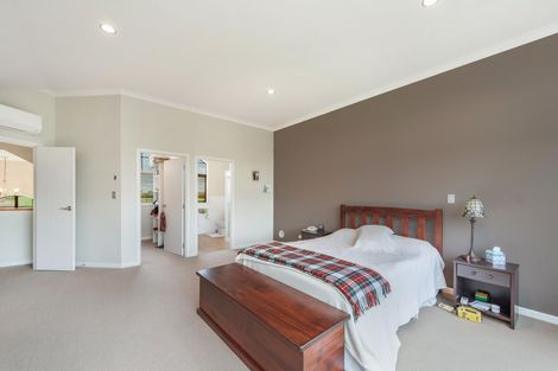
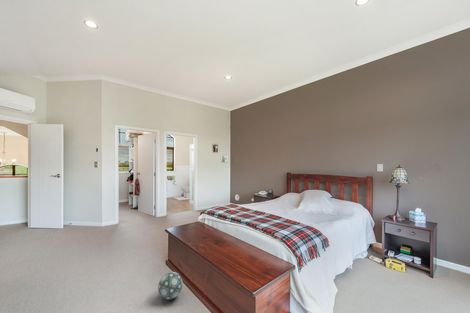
+ ball (170, 285)
